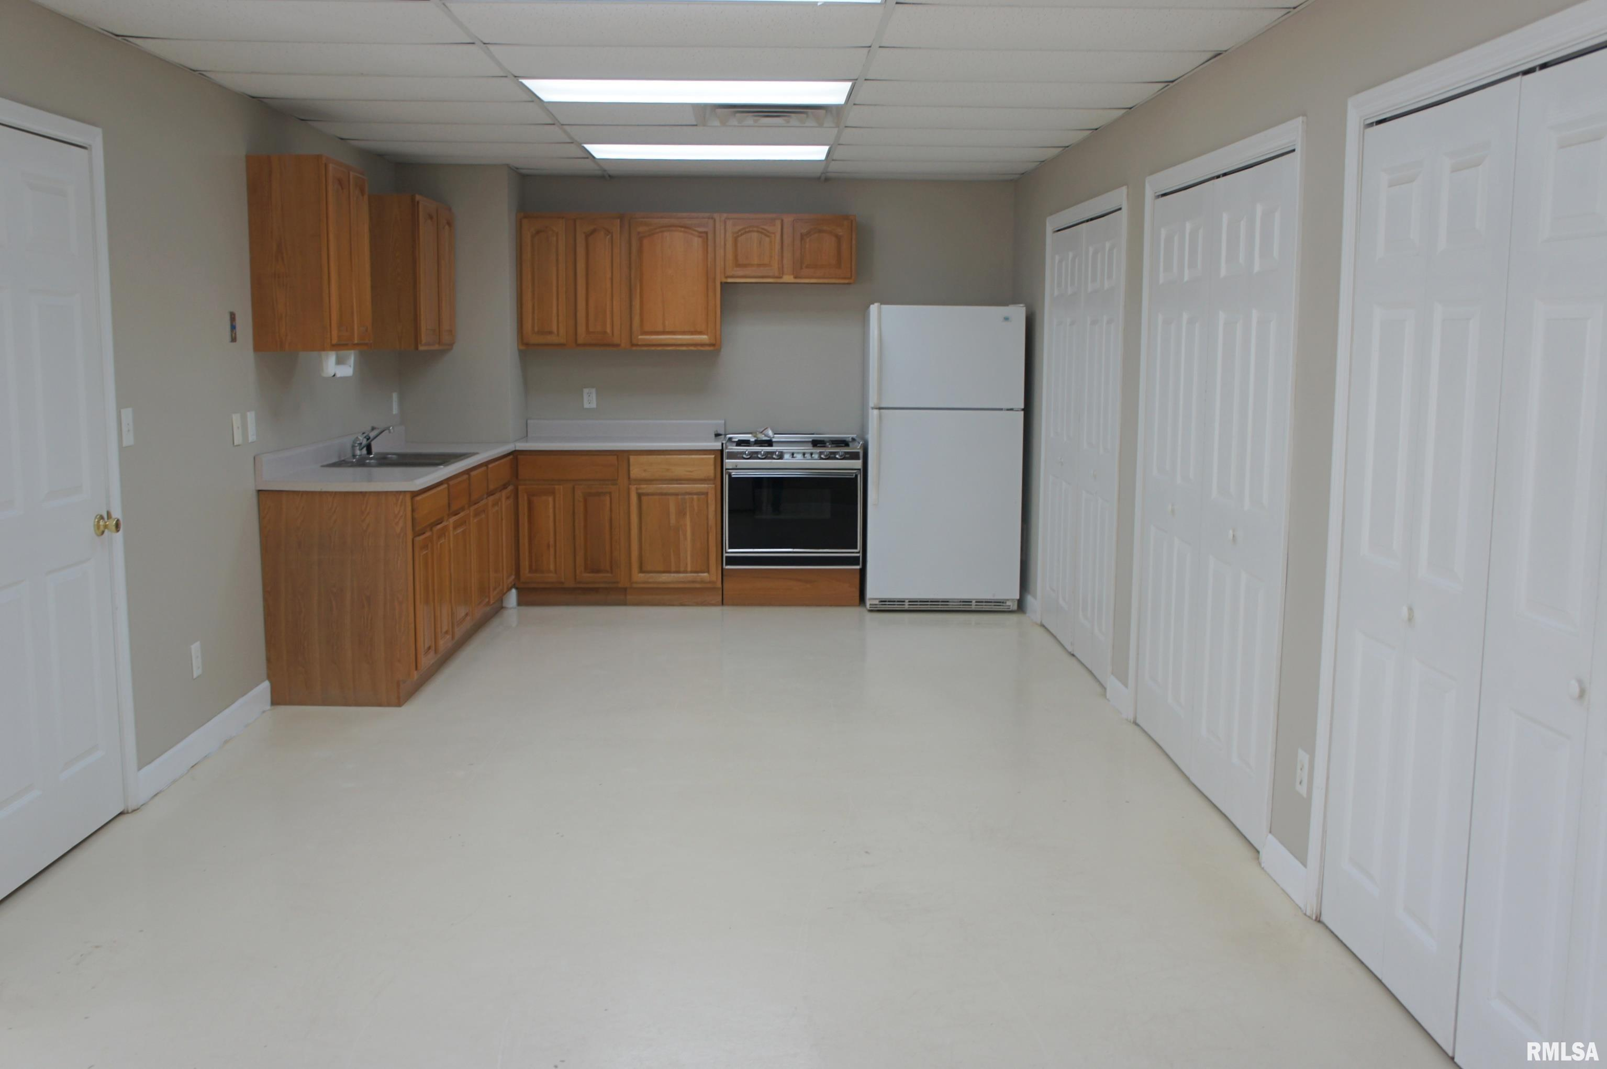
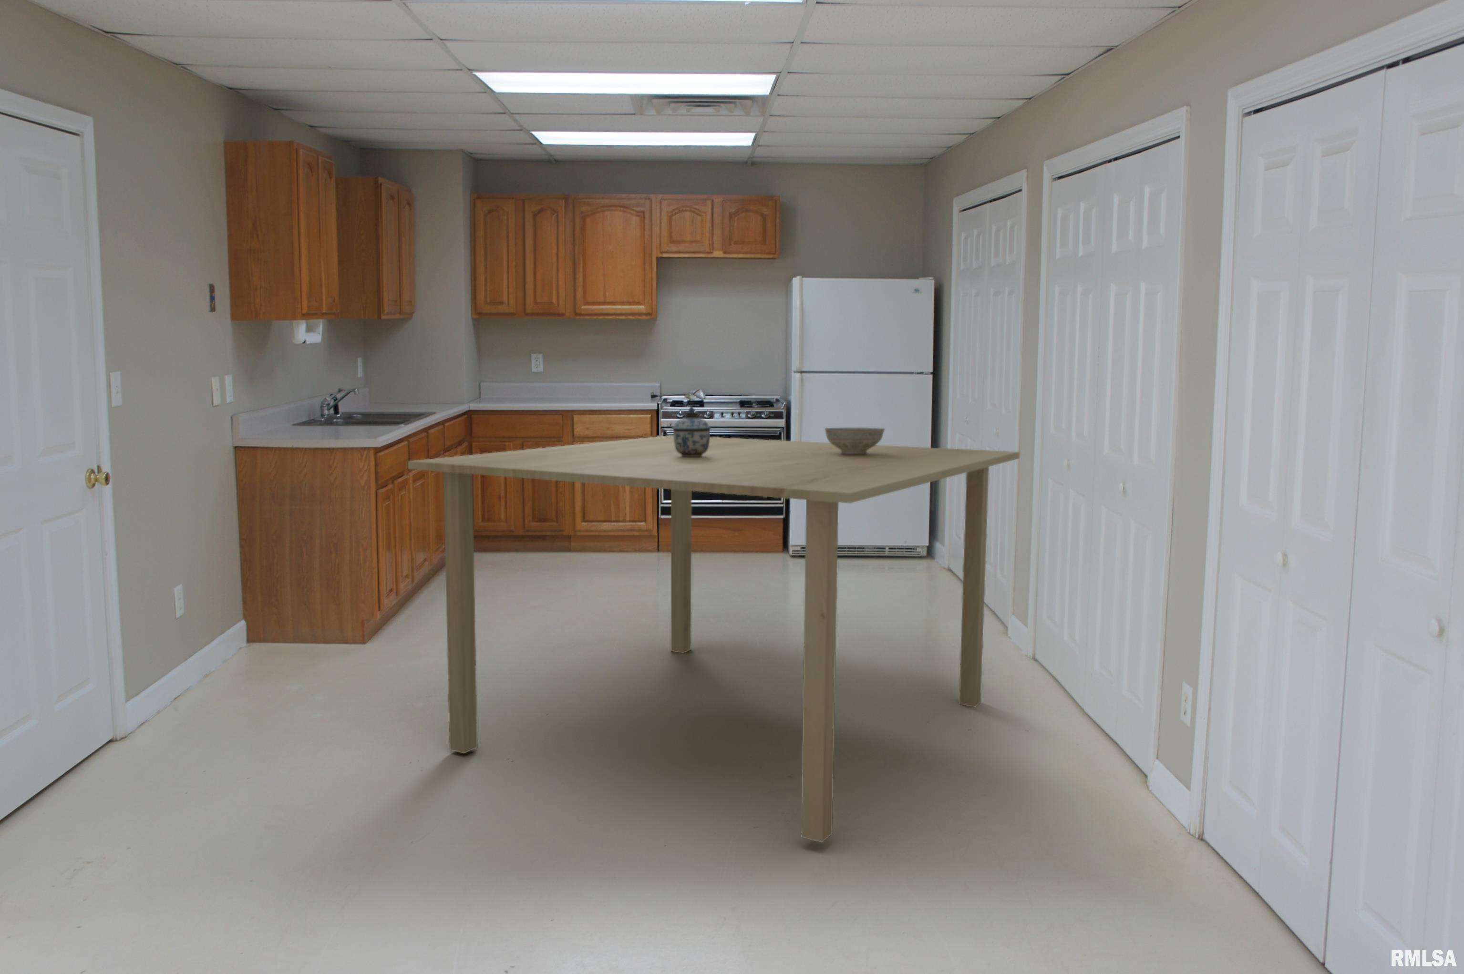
+ decorative bowl (854, 440)
+ lidded jar (691, 430)
+ dining table (691, 592)
